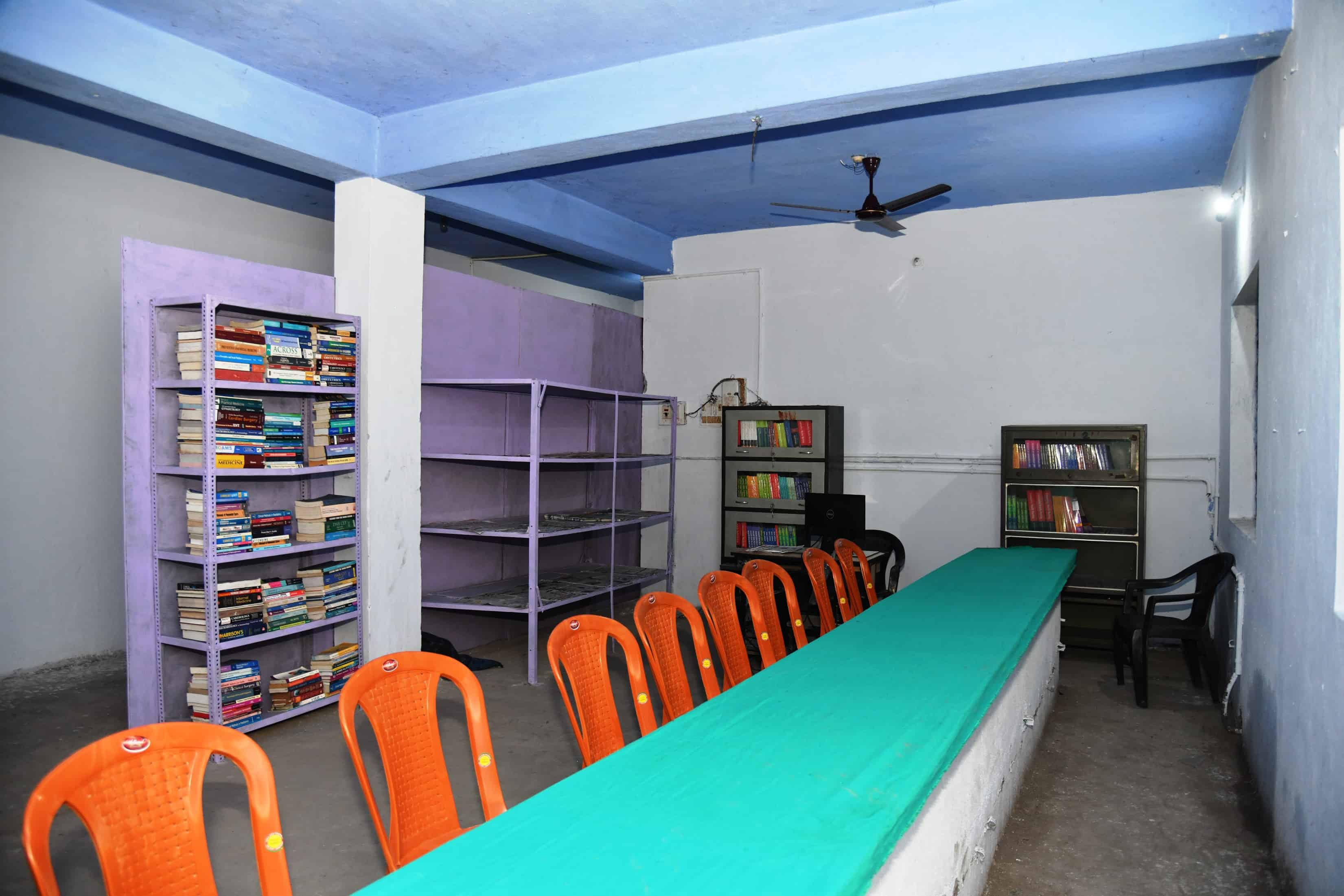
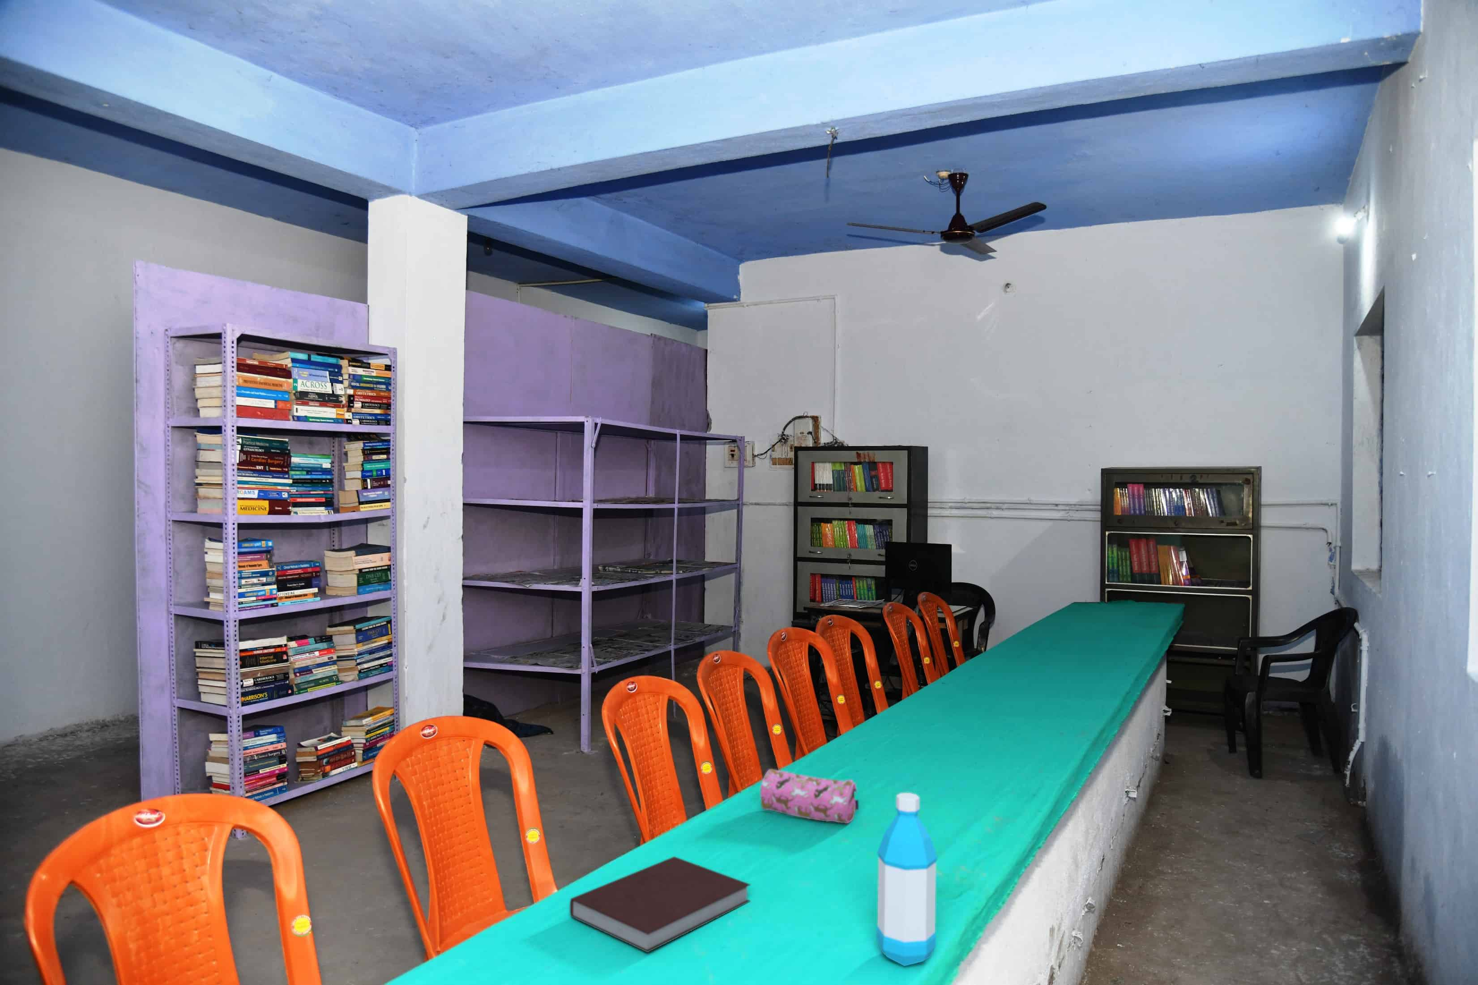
+ water bottle (906, 876)
+ notebook (662, 899)
+ pencil case (808, 795)
